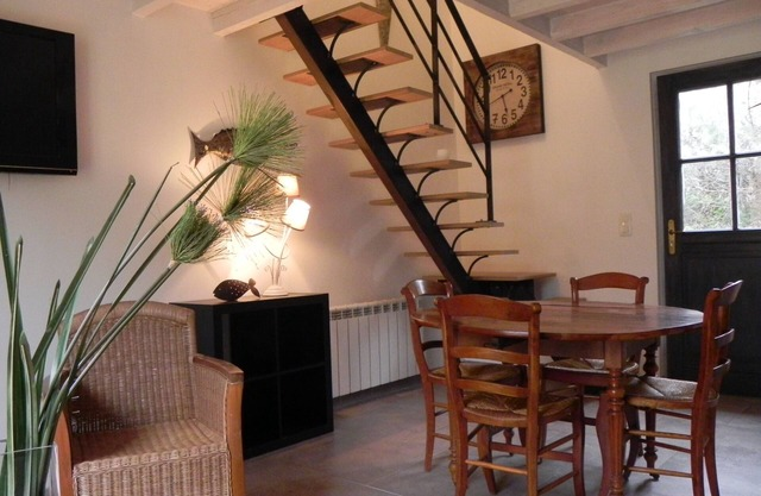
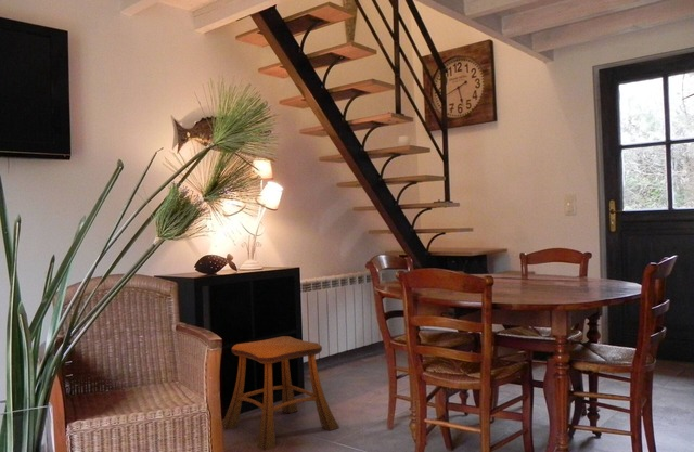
+ stool (278, 386)
